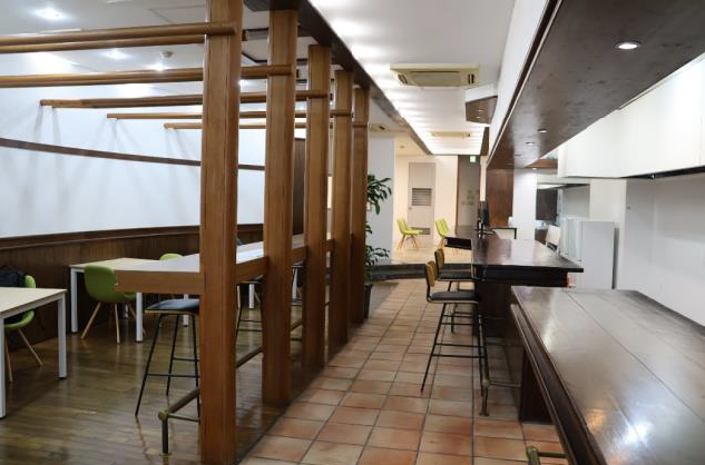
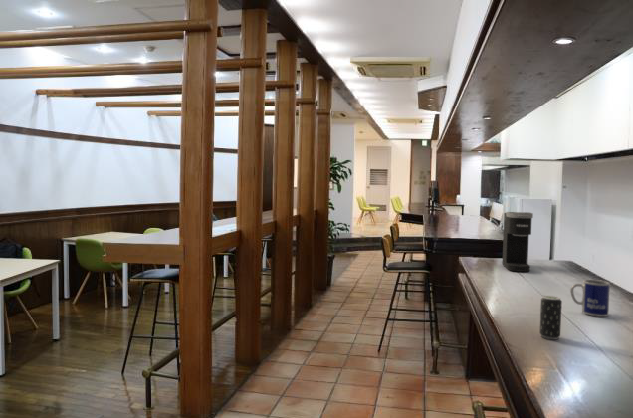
+ beverage can (550, 317)
+ mug (589, 297)
+ coffee maker (516, 239)
